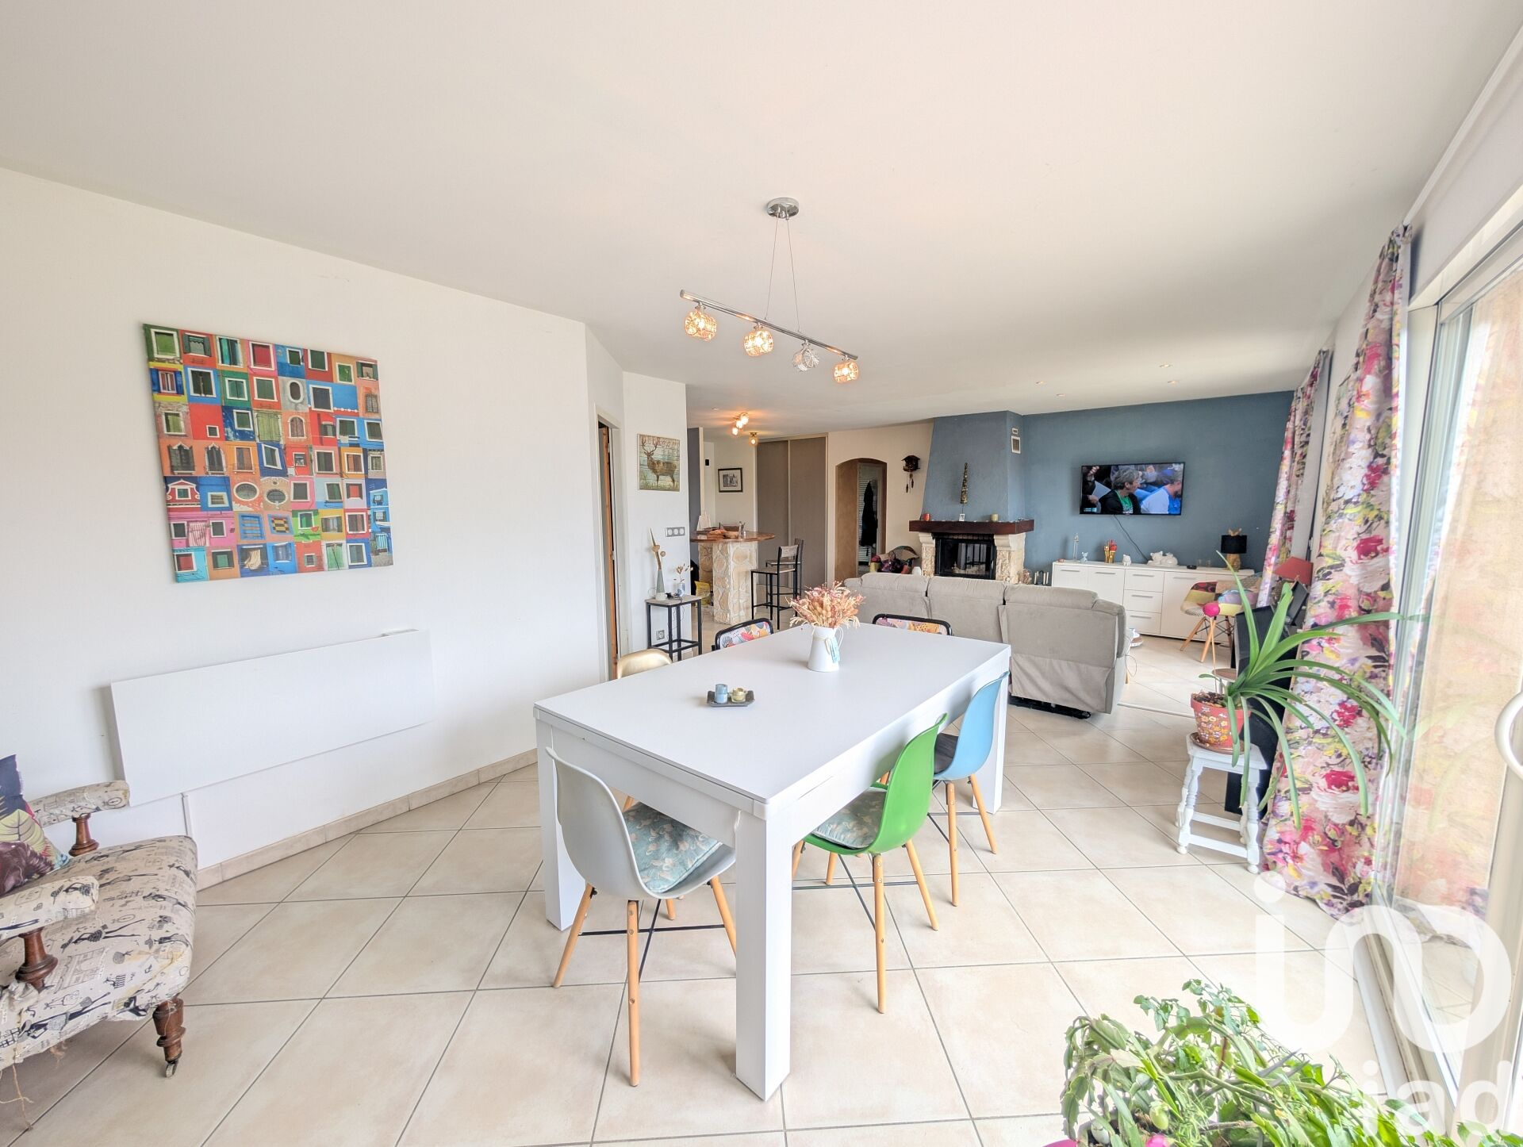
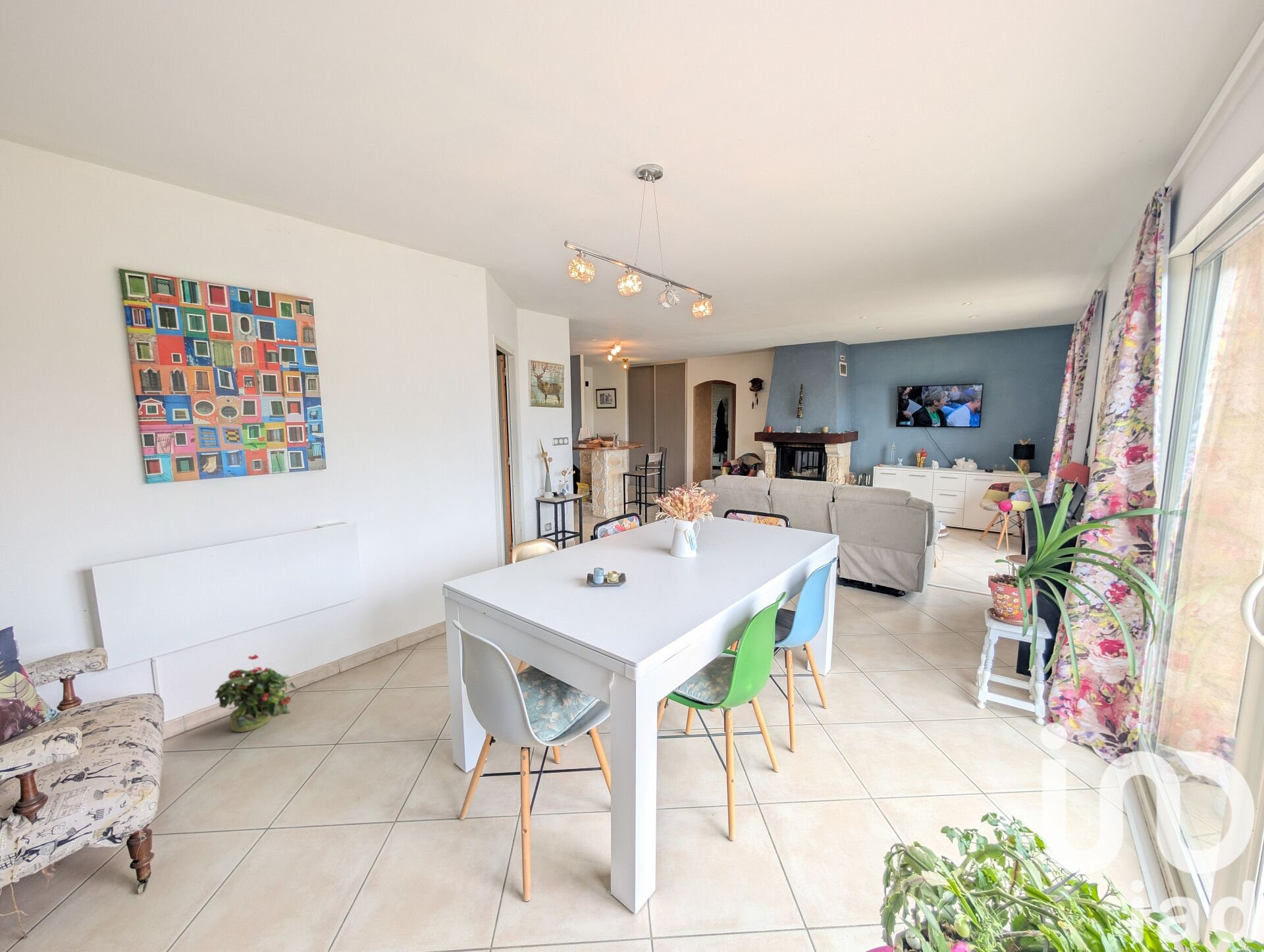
+ potted plant (258, 690)
